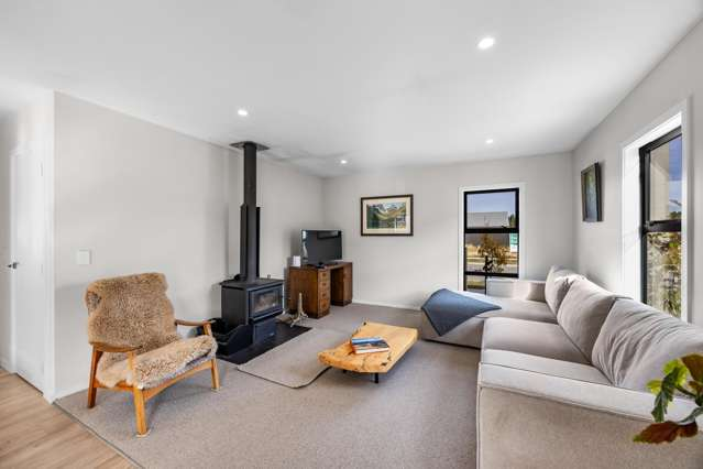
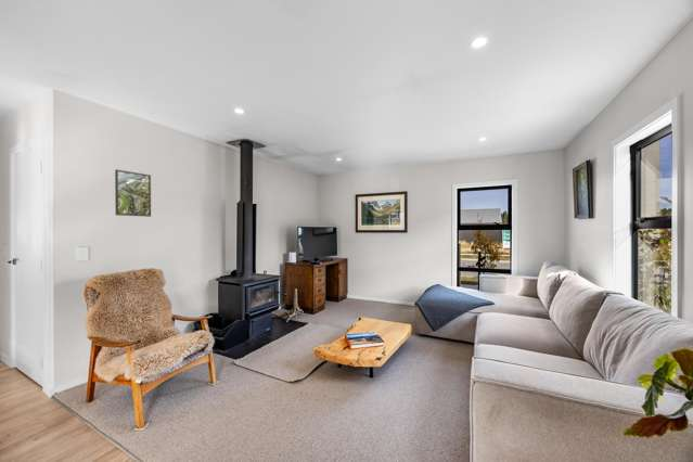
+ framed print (133, 194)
